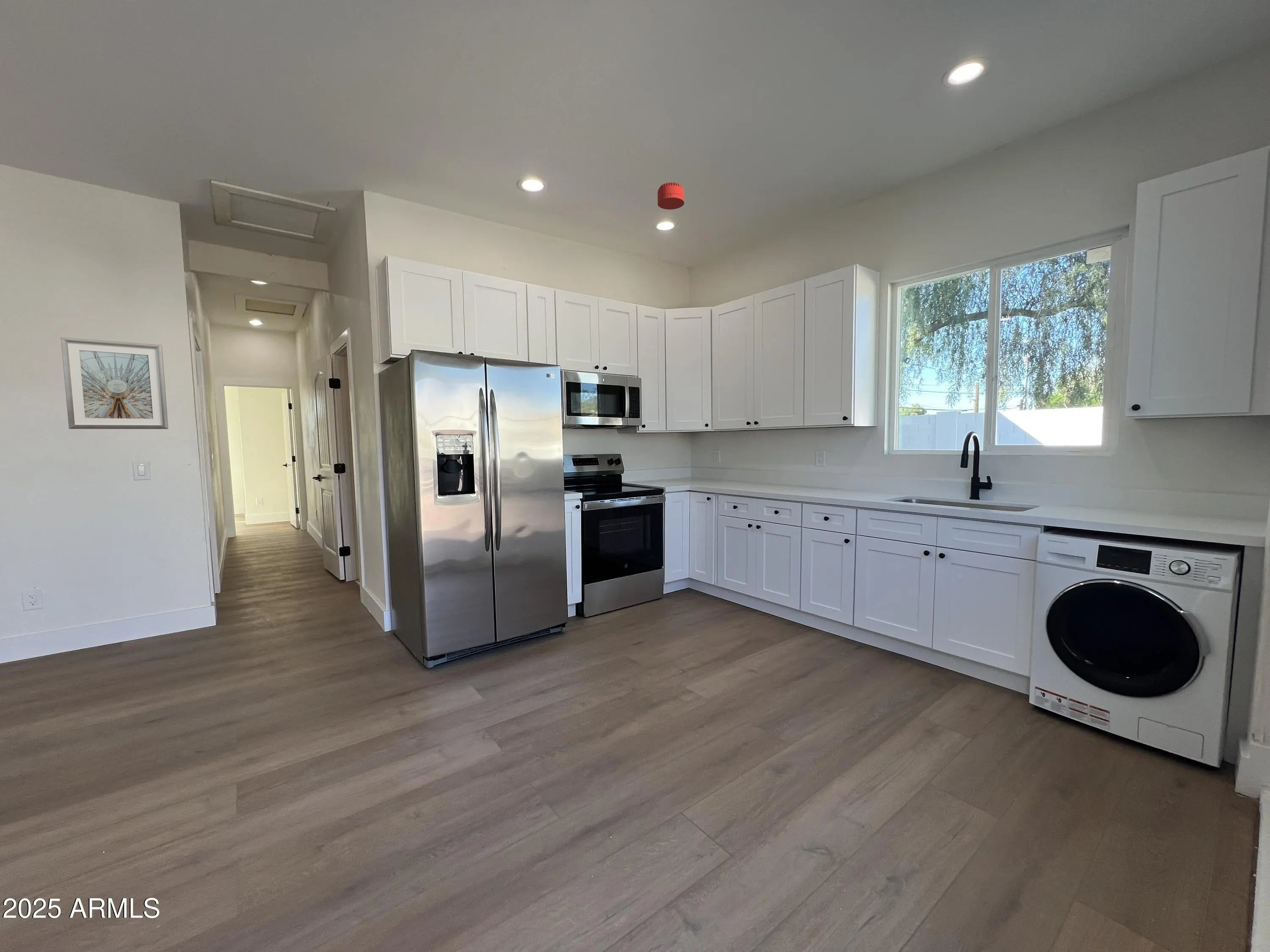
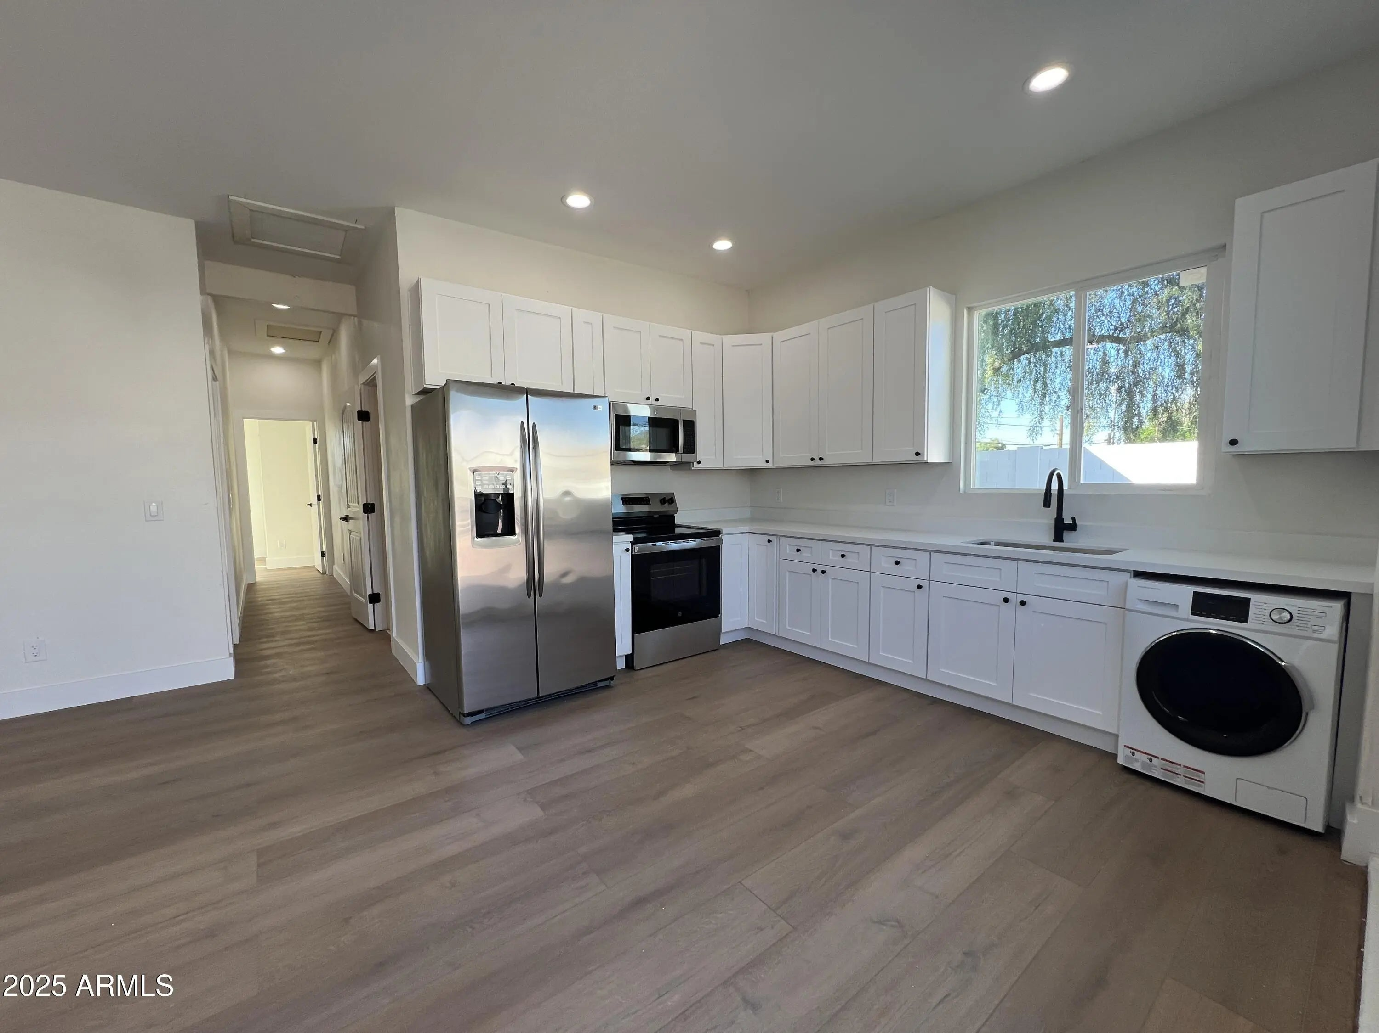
- smoke detector (671, 195)
- picture frame (117, 385)
